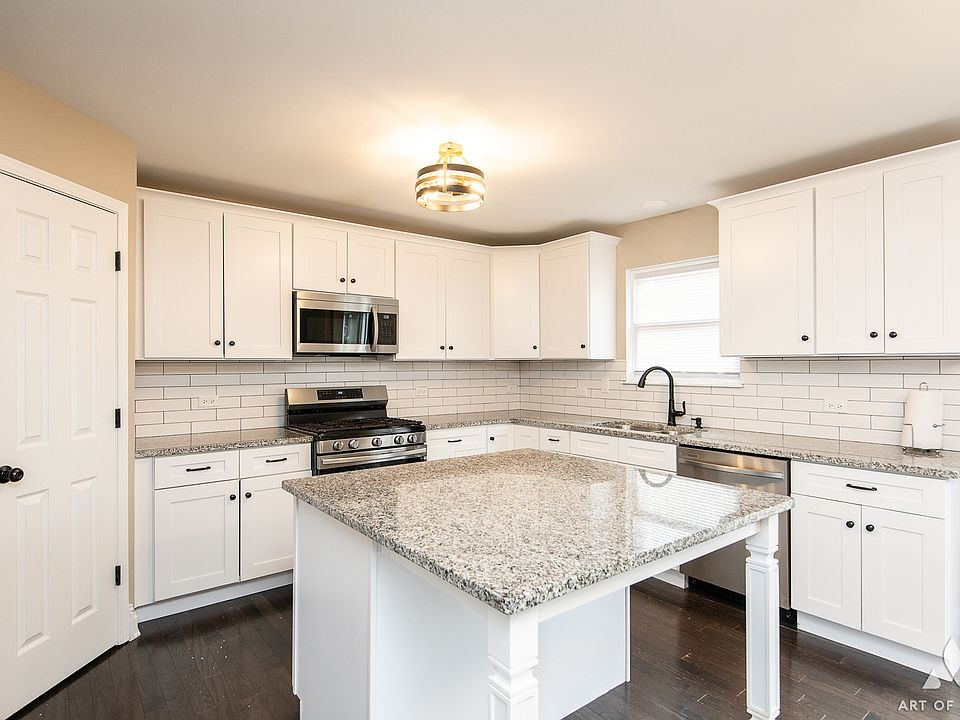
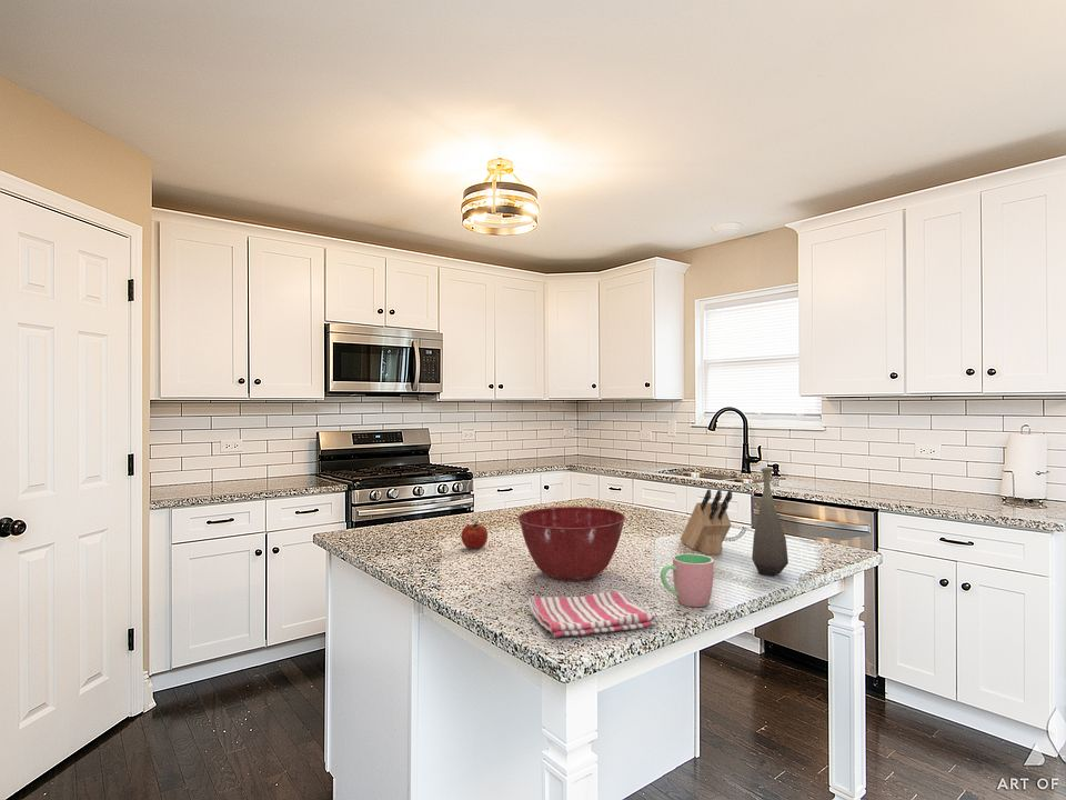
+ knife block (706, 517)
+ fruit (474, 534)
+ mixing bowl (571, 544)
+ dish towel (591, 610)
+ bottle (767, 520)
+ cup (686, 580)
